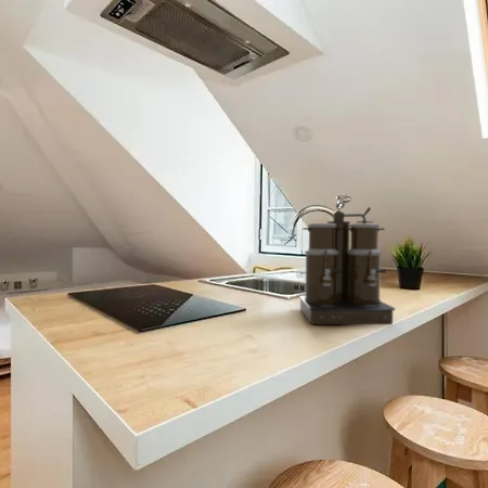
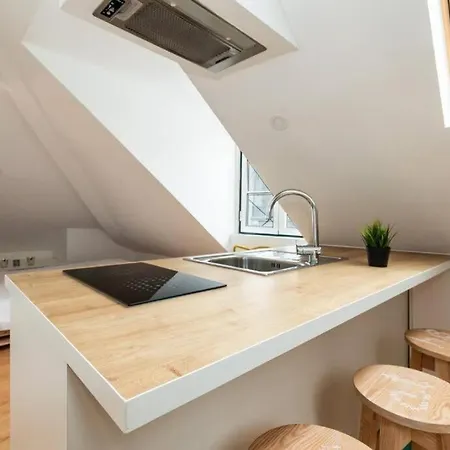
- coffee maker (344, 254)
